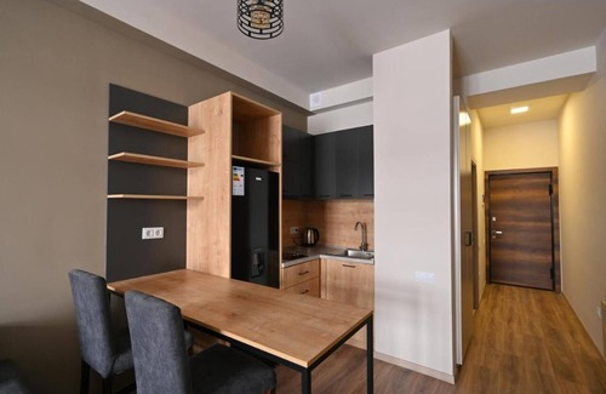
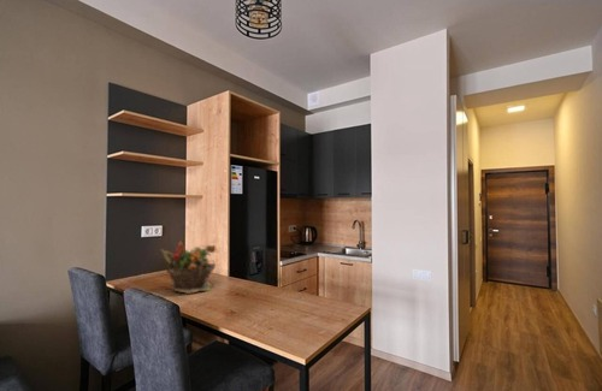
+ potted plant (189, 263)
